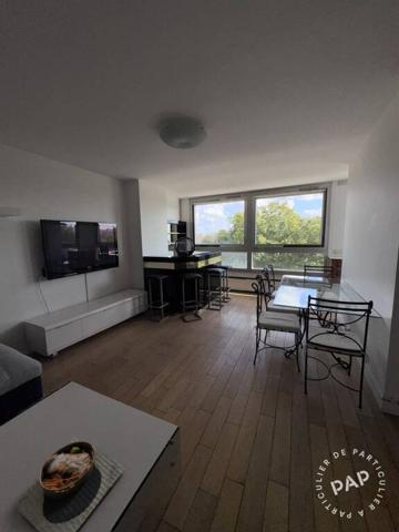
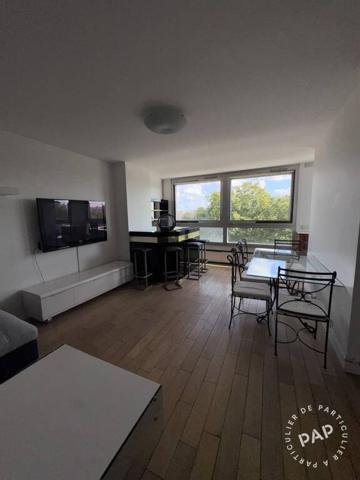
- bowl (68, 474)
